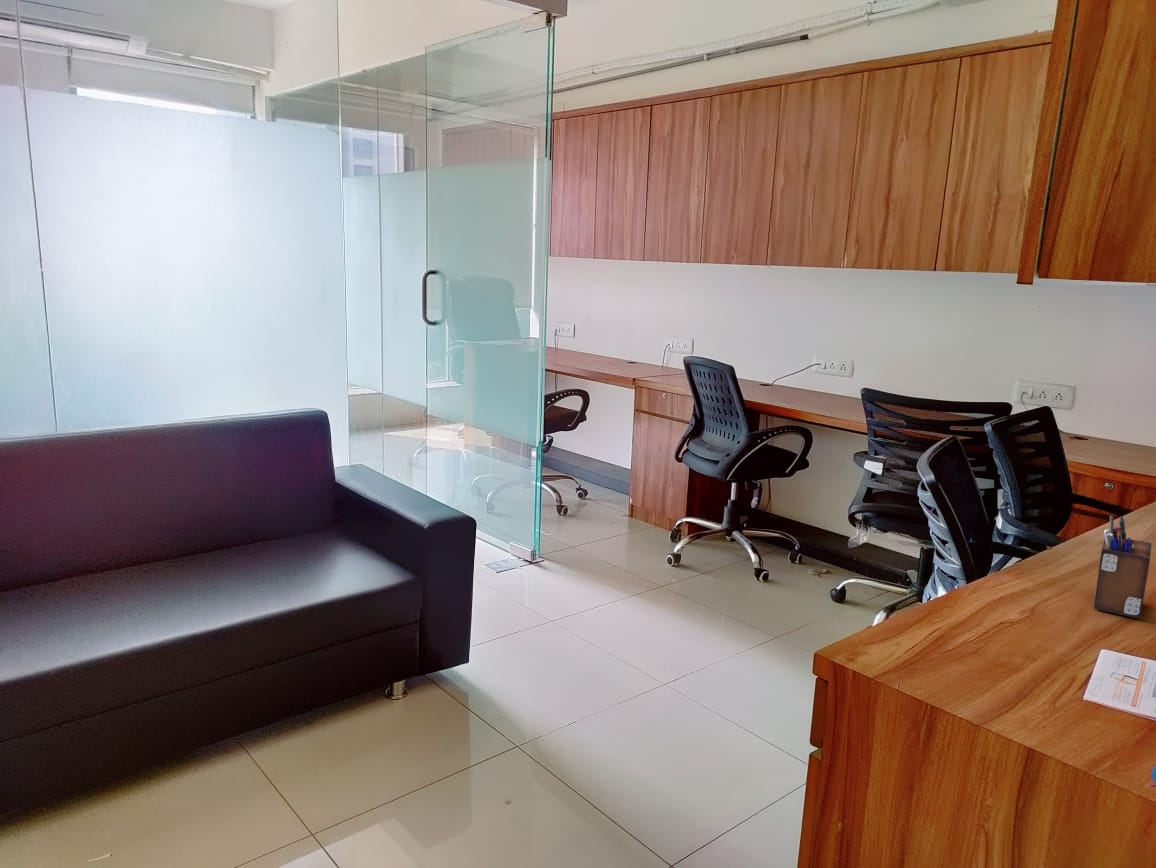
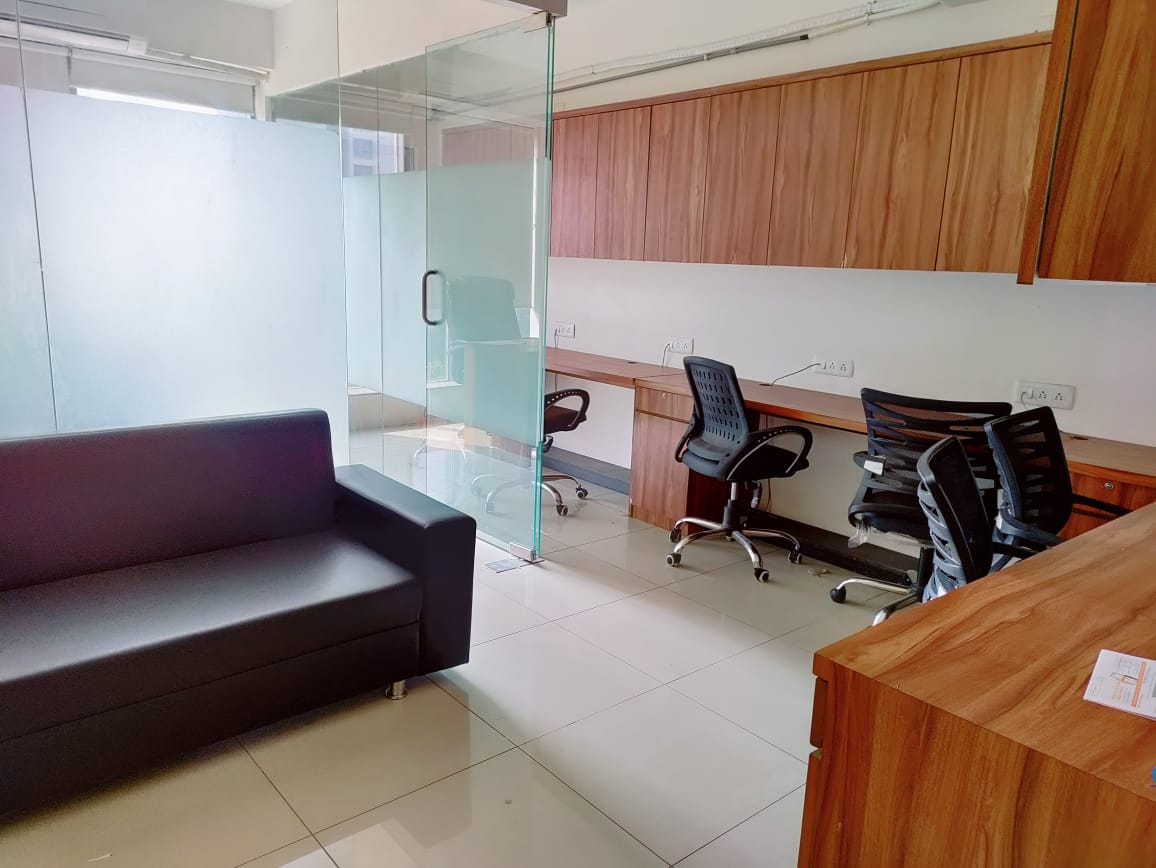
- desk organizer (1124, 564)
